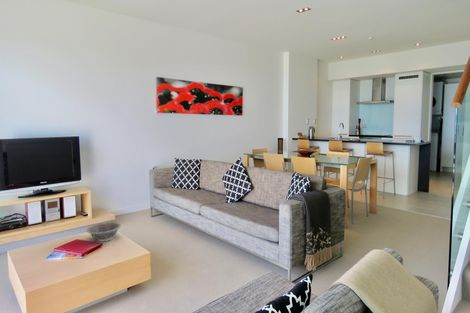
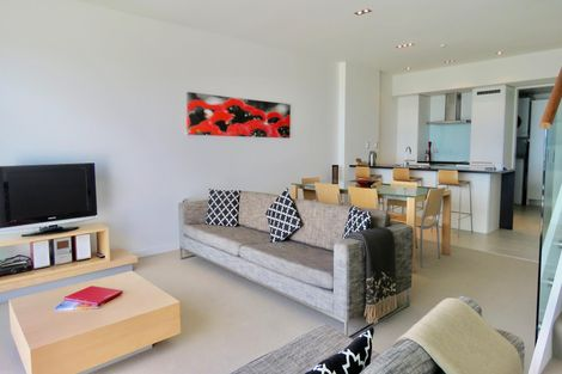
- decorative bowl (104, 232)
